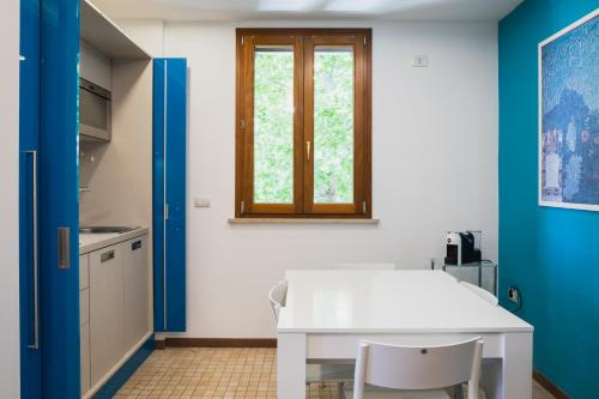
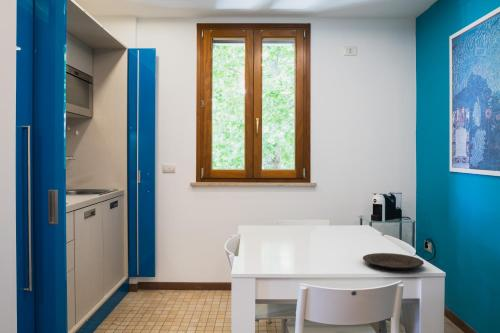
+ plate (392, 262)
